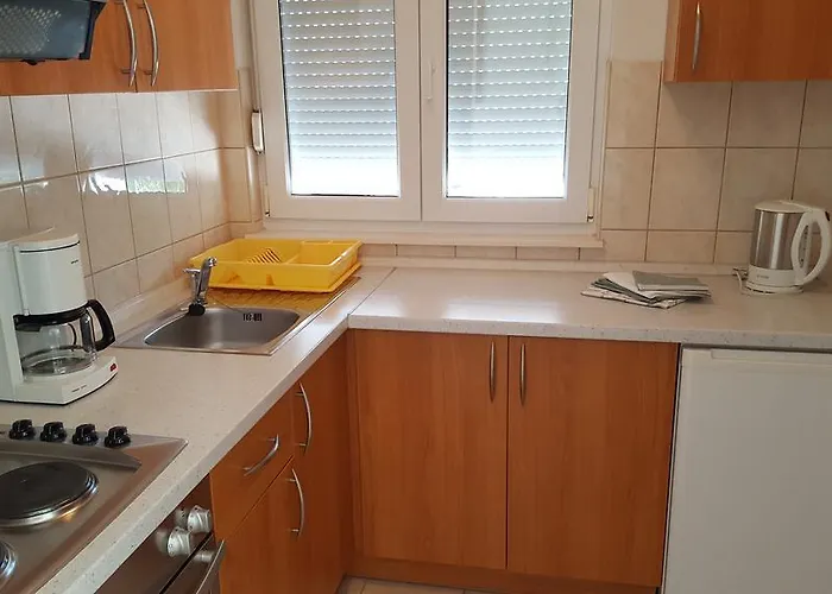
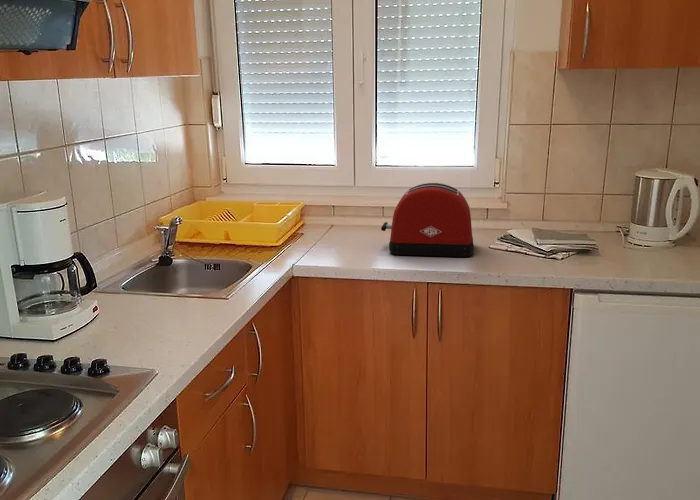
+ toaster (432, 217)
